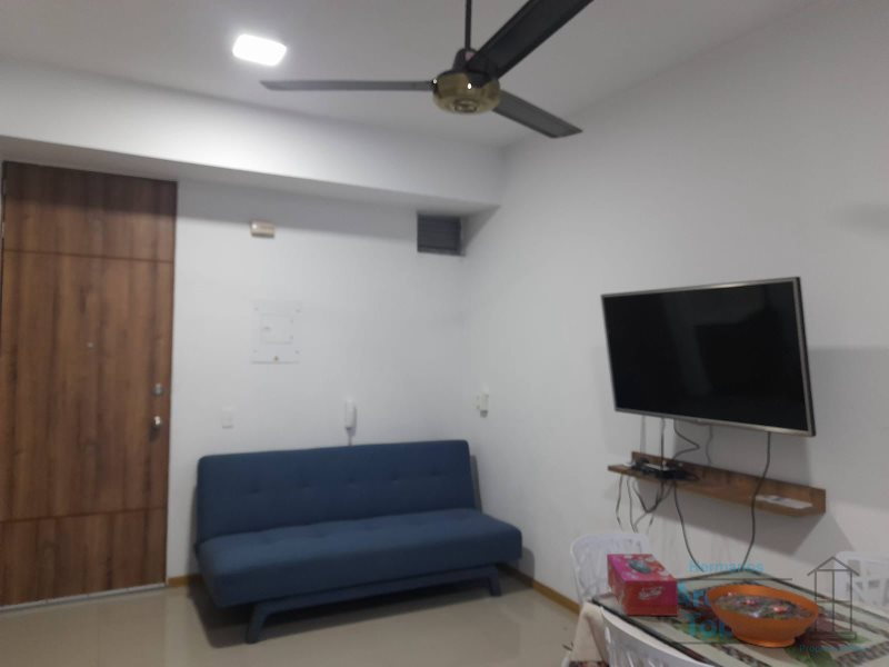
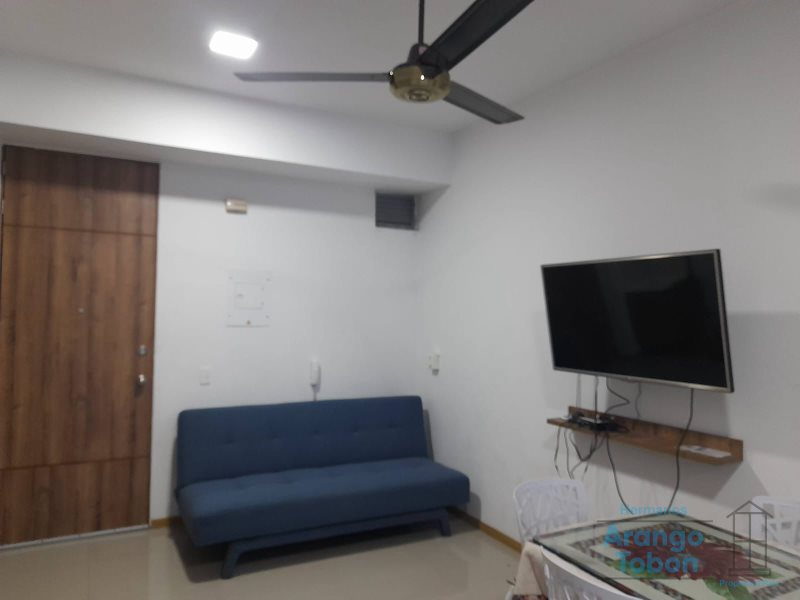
- decorative bowl (761, 617)
- tissue box (639, 581)
